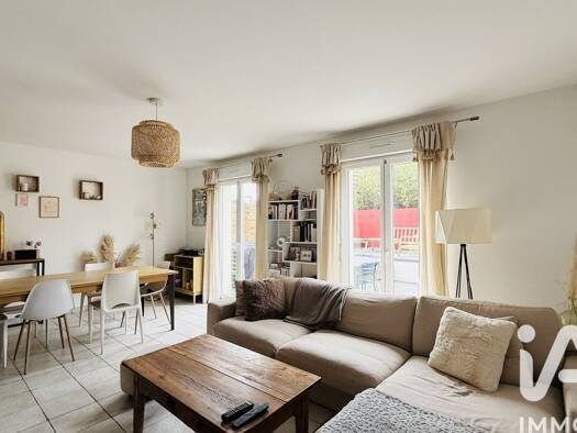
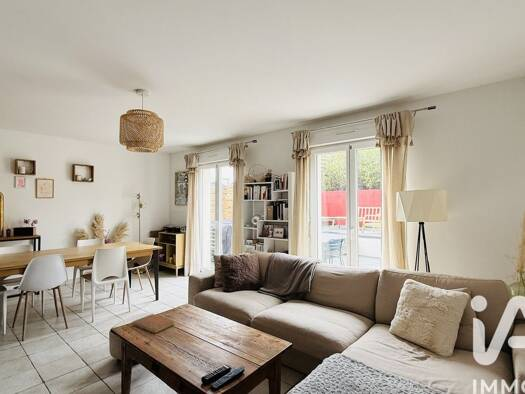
+ notebook (153, 323)
